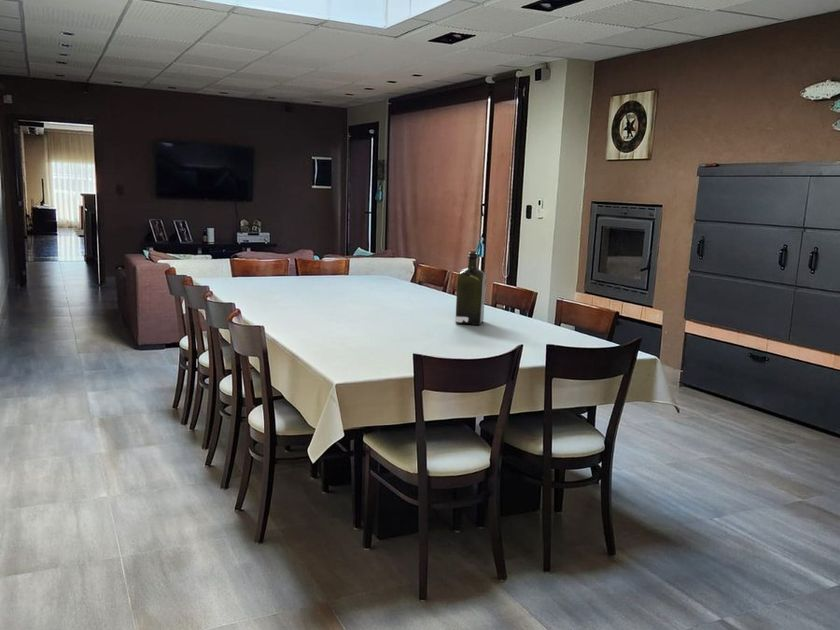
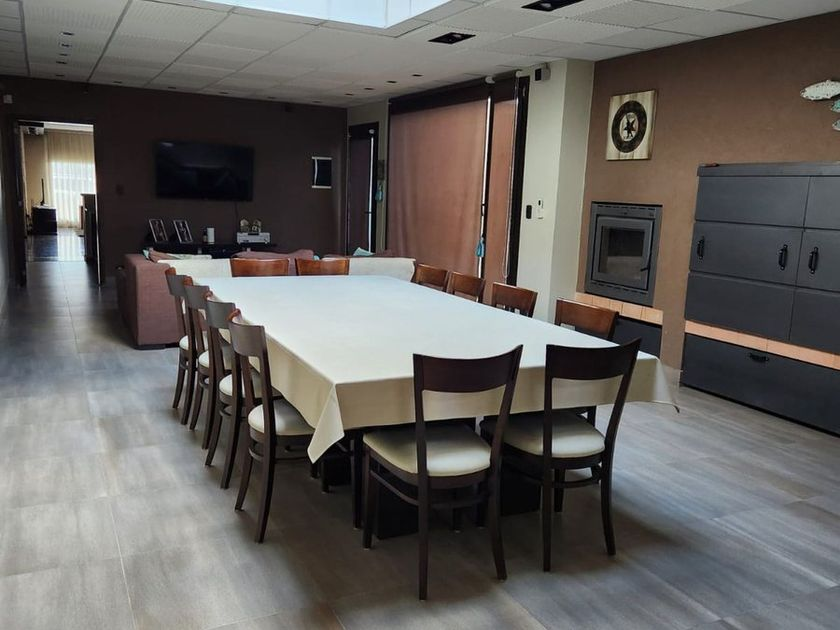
- liquor (471, 286)
